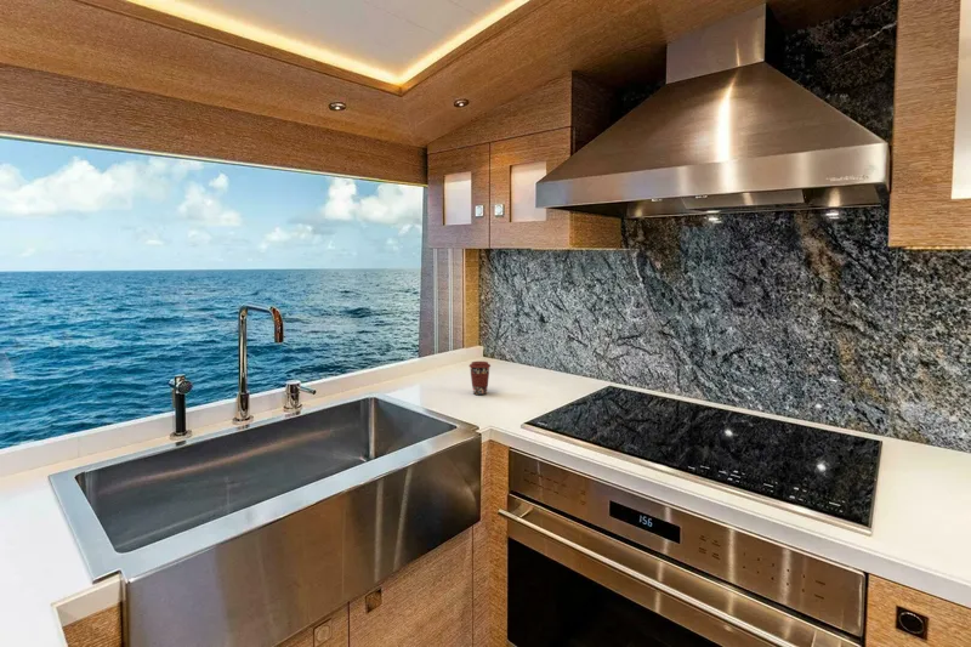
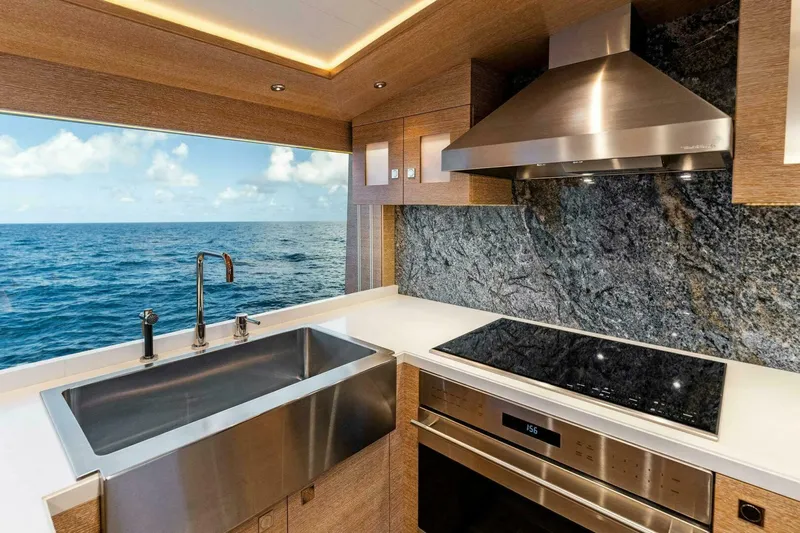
- coffee cup (479, 378)
